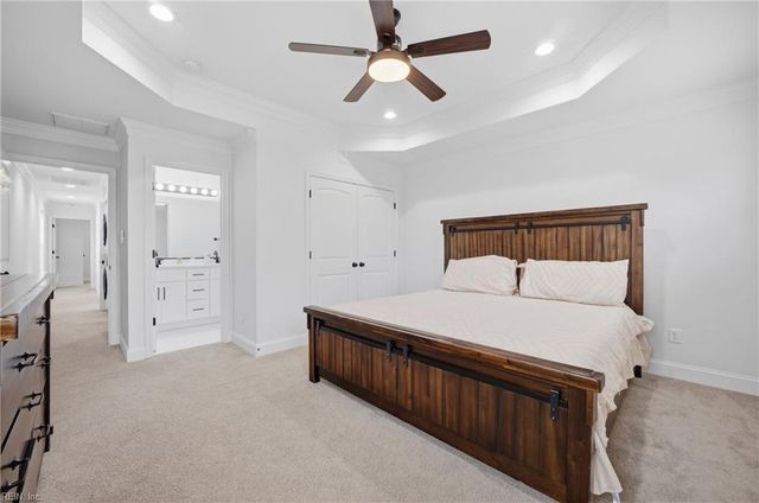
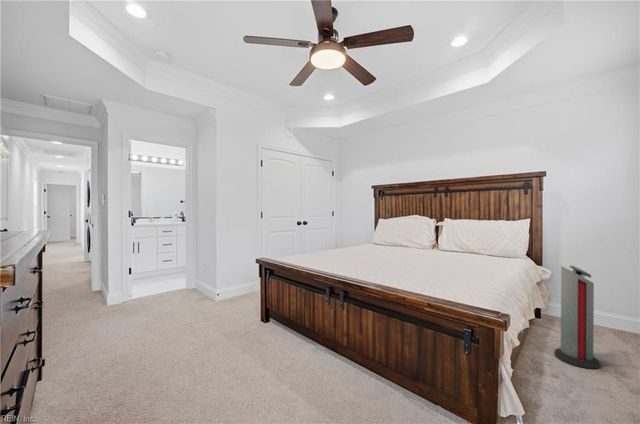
+ air purifier (576, 312)
